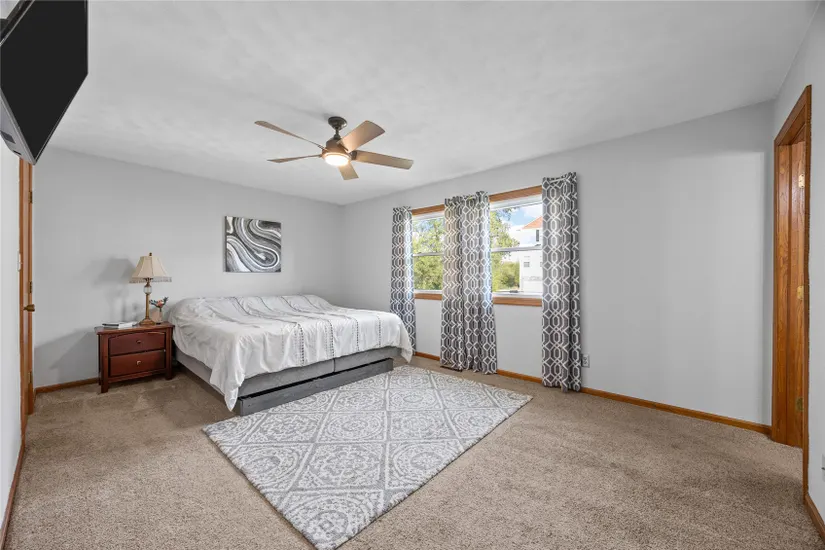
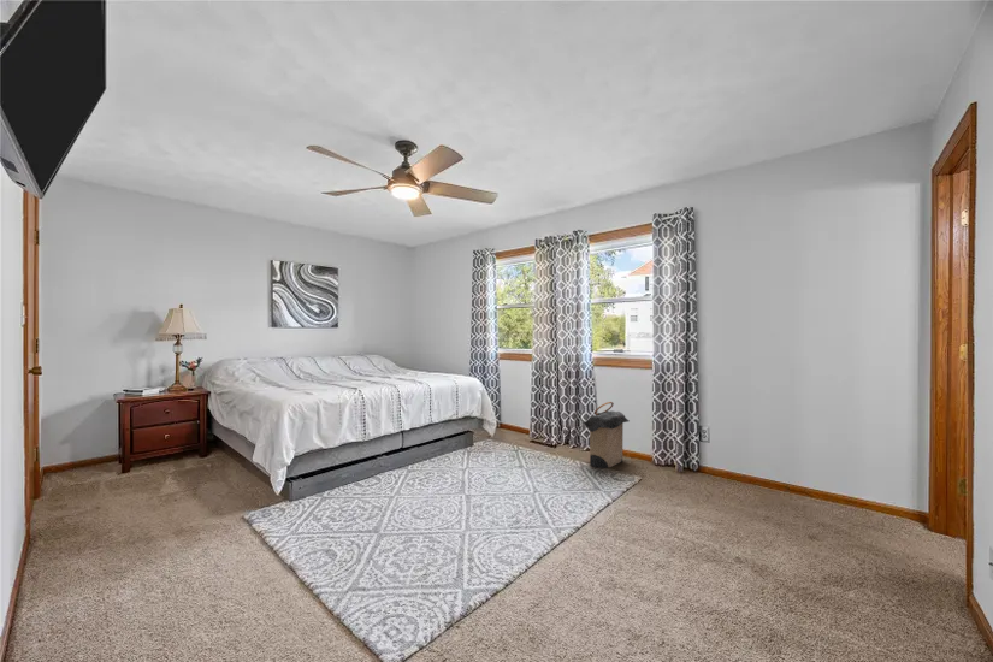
+ laundry hamper (605, 431)
